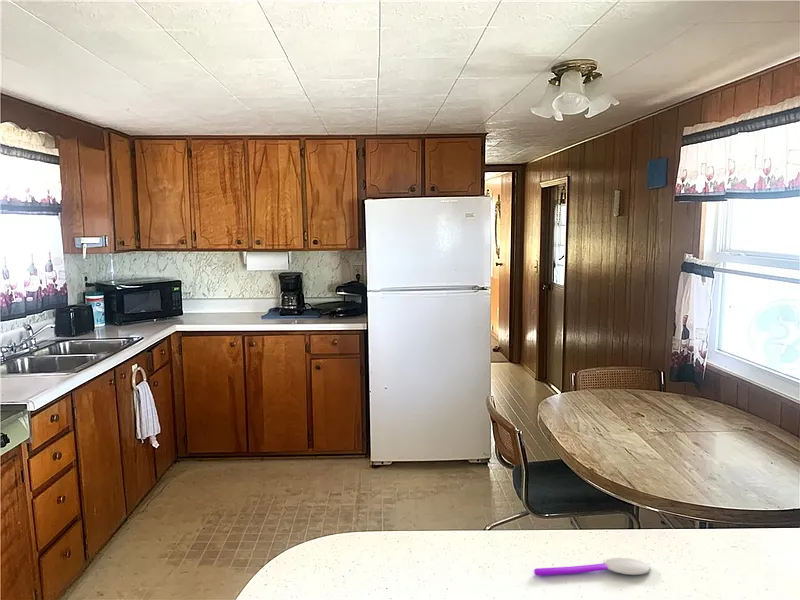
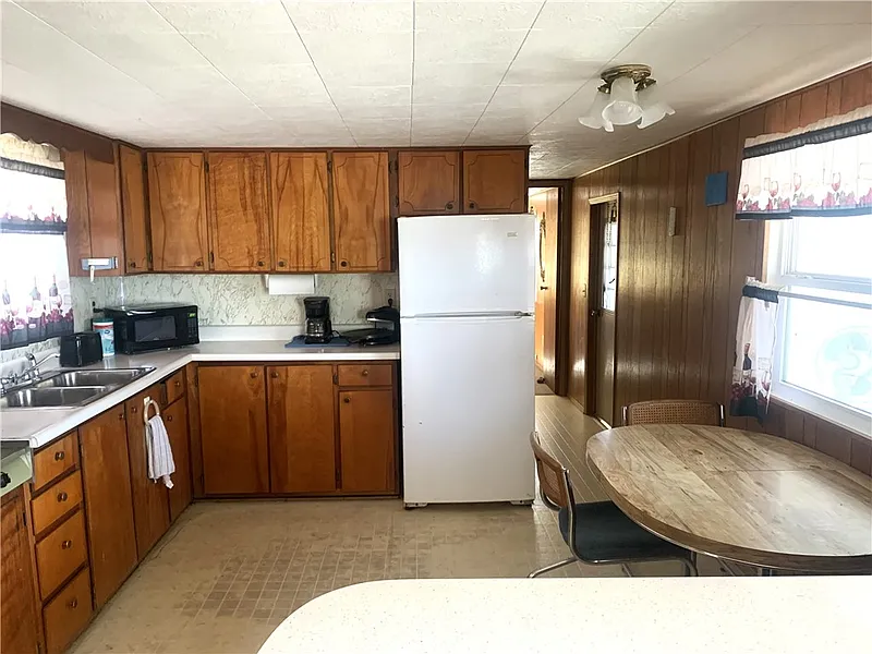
- spoon (592, 567)
